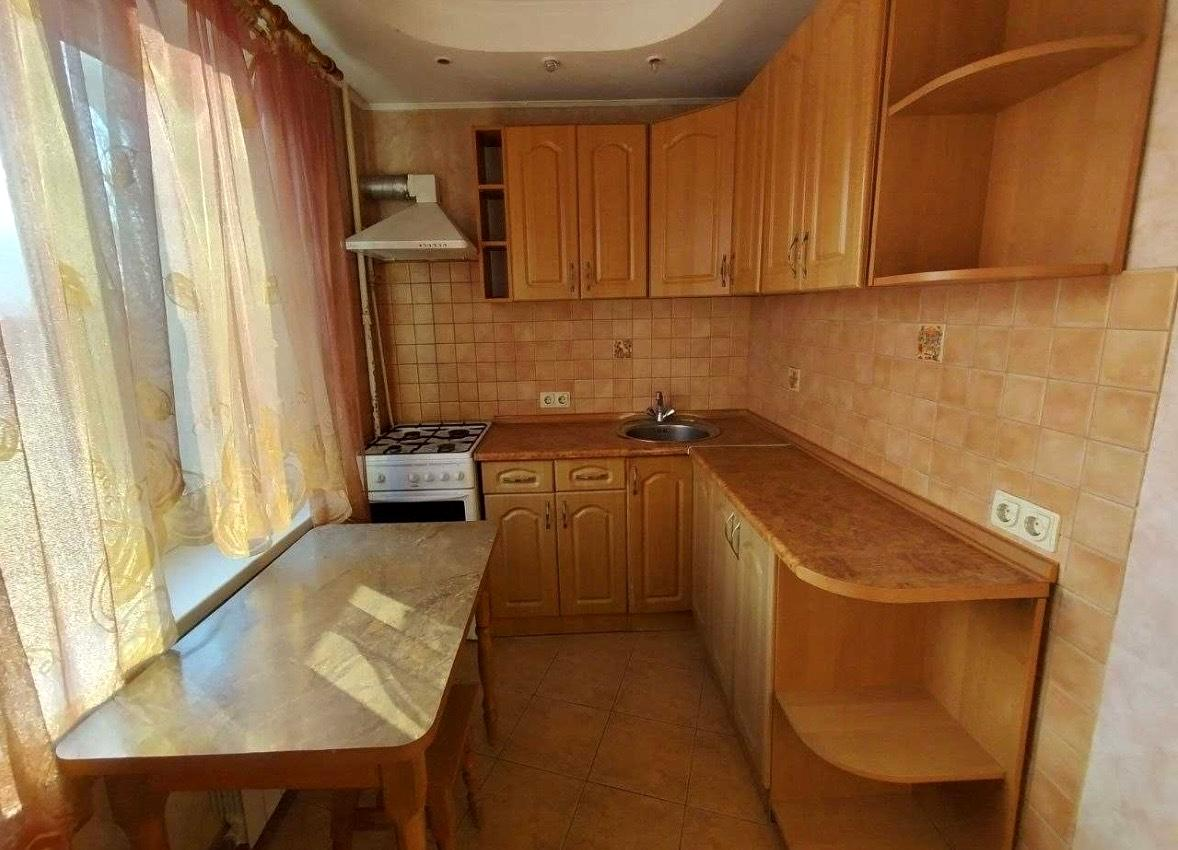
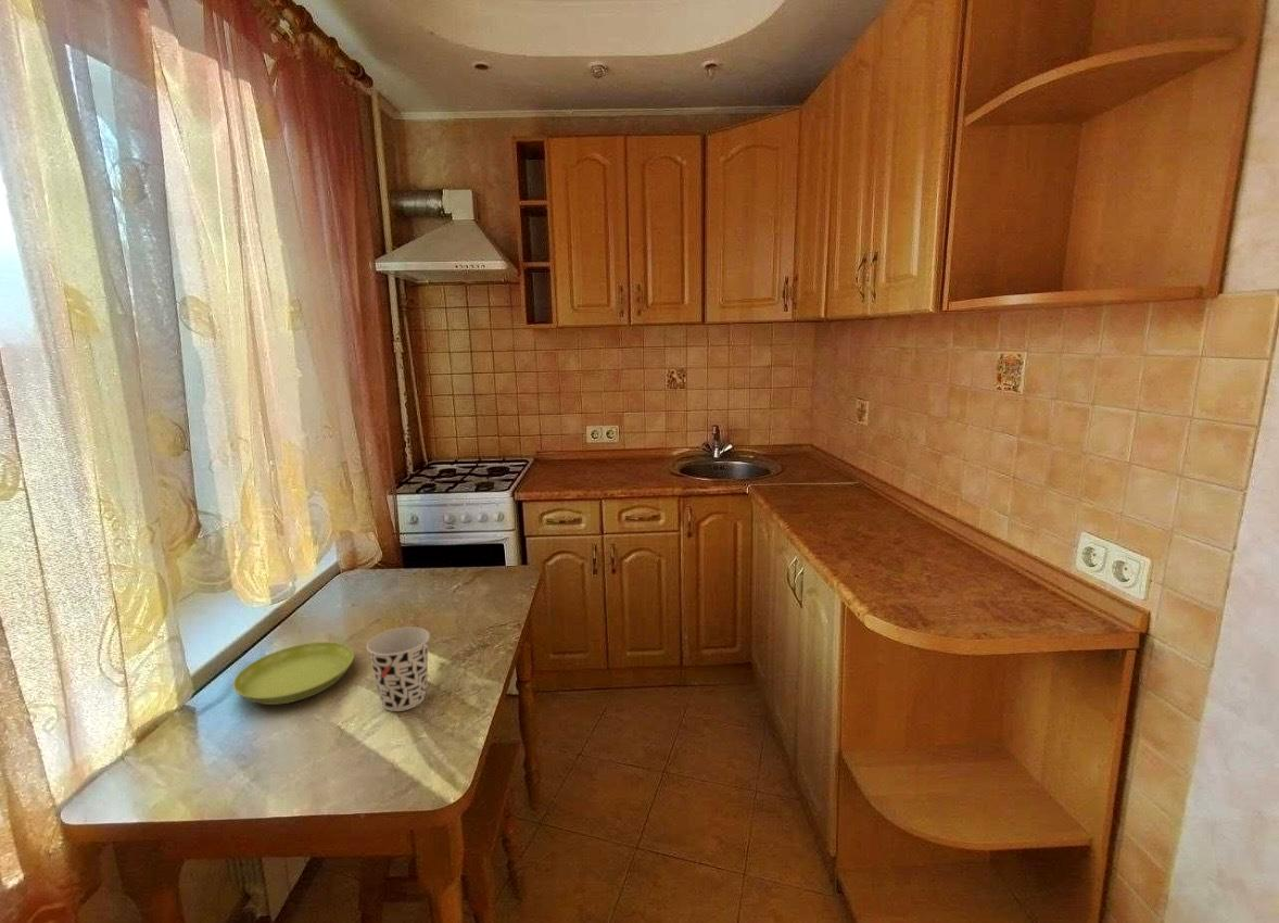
+ cup (401, 670)
+ saucer (296, 673)
